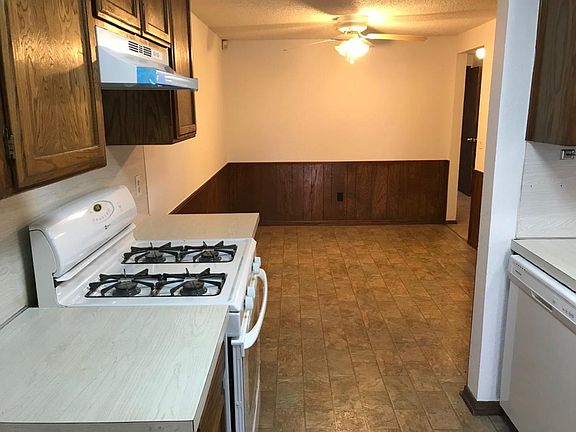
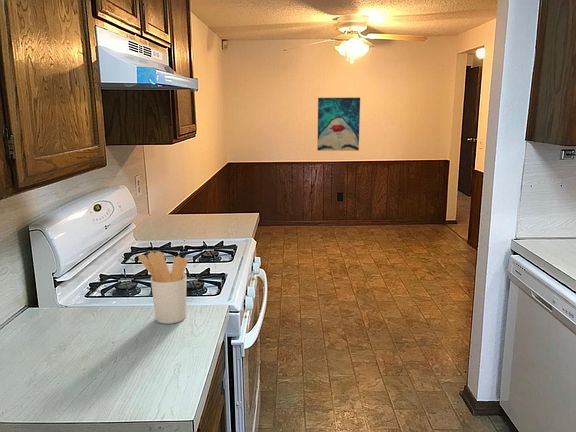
+ utensil holder (163, 285)
+ wall art (338, 124)
